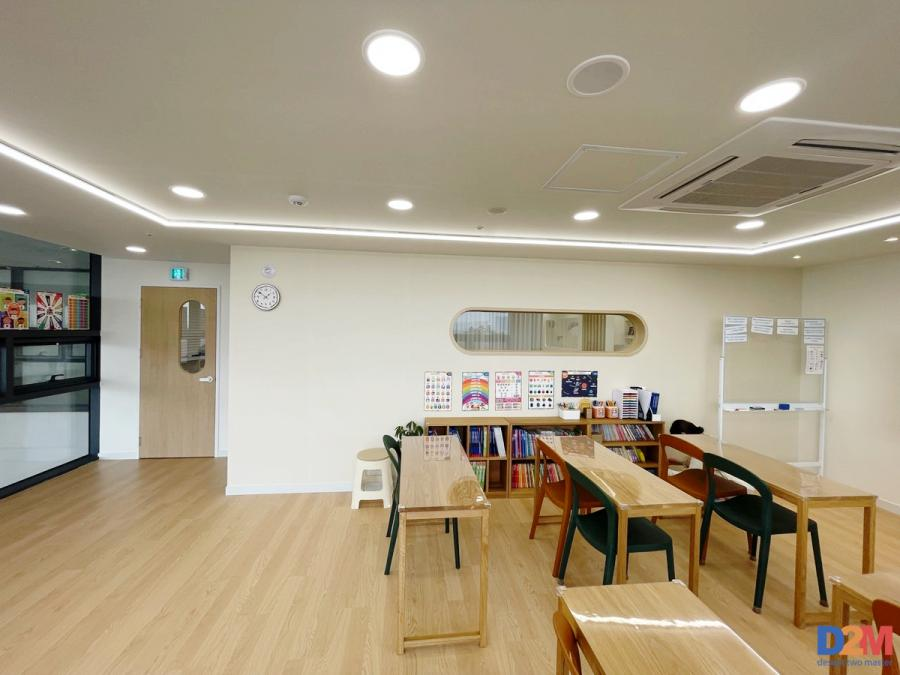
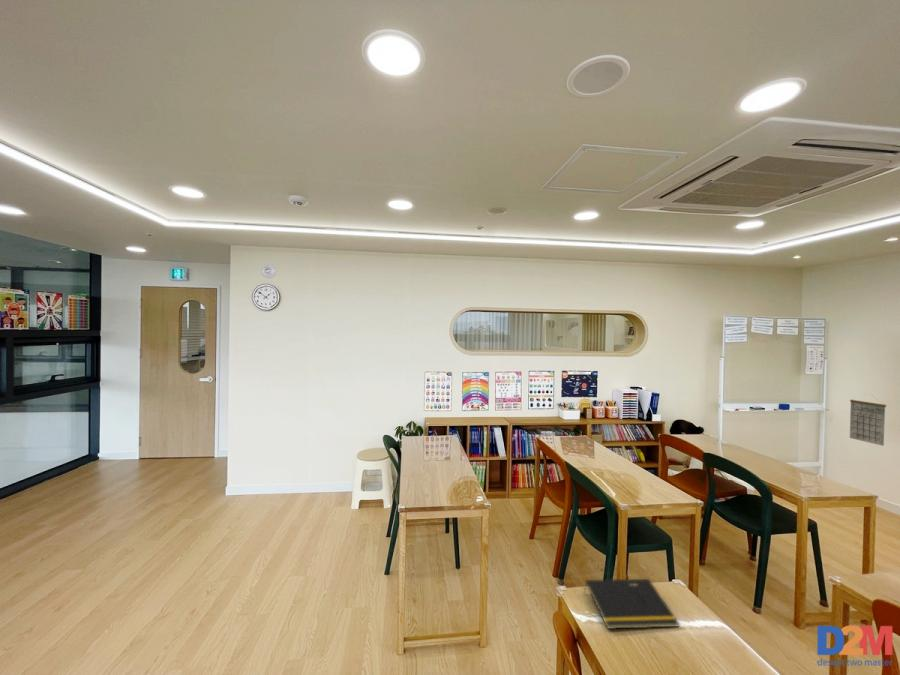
+ notepad (629, 601)
+ calendar (867, 417)
